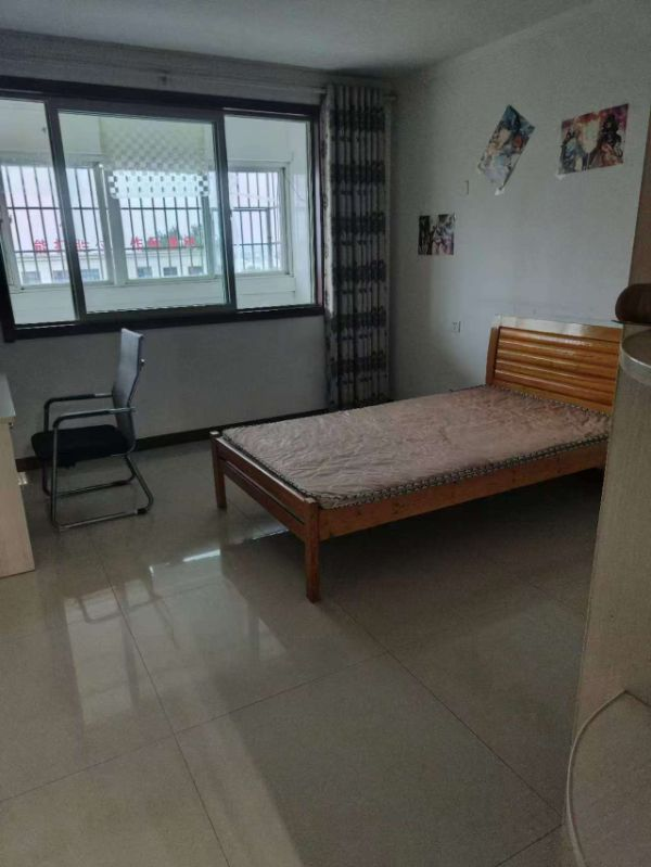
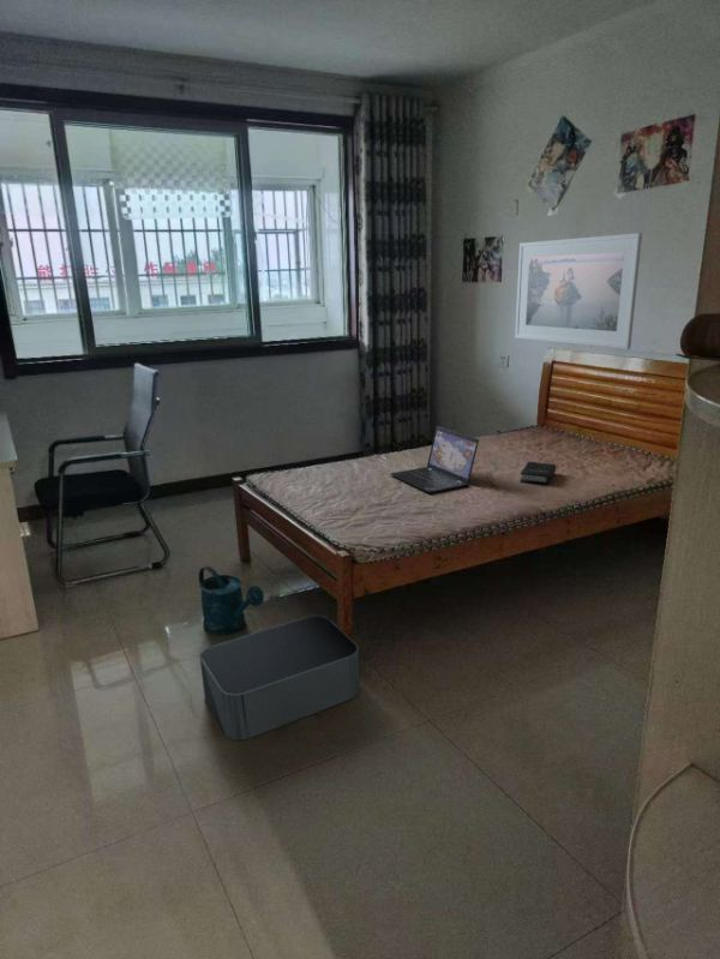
+ storage bin (281, 672)
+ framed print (570, 292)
+ watering can (230, 601)
+ hardback book (538, 472)
+ laptop (432, 457)
